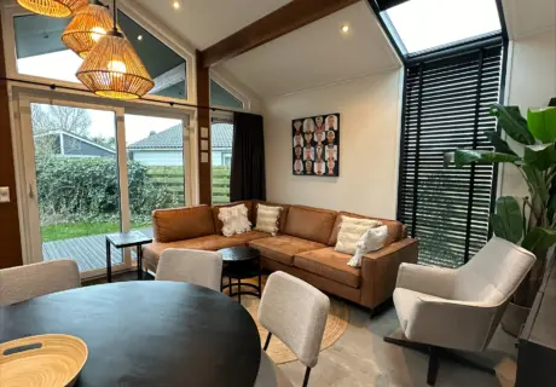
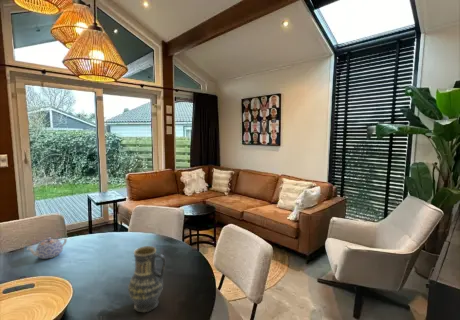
+ vase (145, 277)
+ teapot (47, 247)
